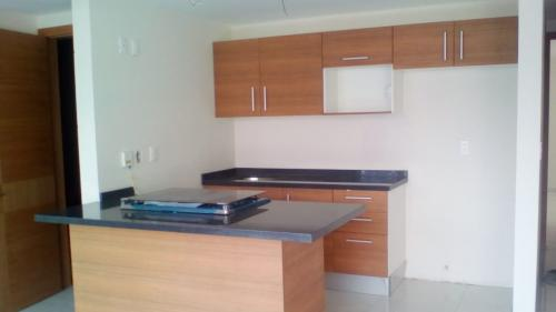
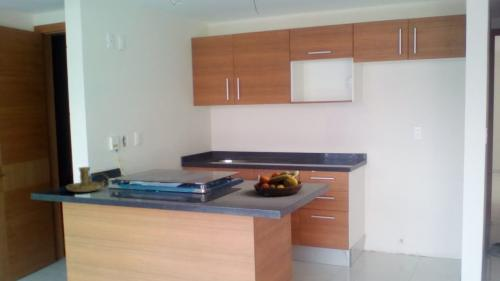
+ fruit bowl (278, 181)
+ candle holder (88, 179)
